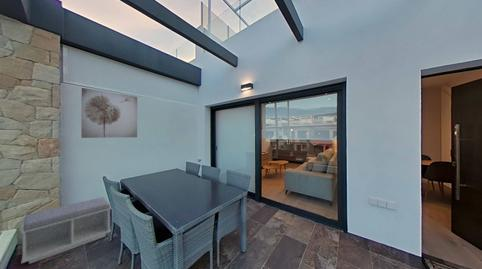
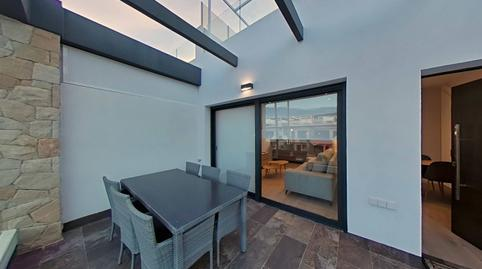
- bench (70, 225)
- wall art (112, 115)
